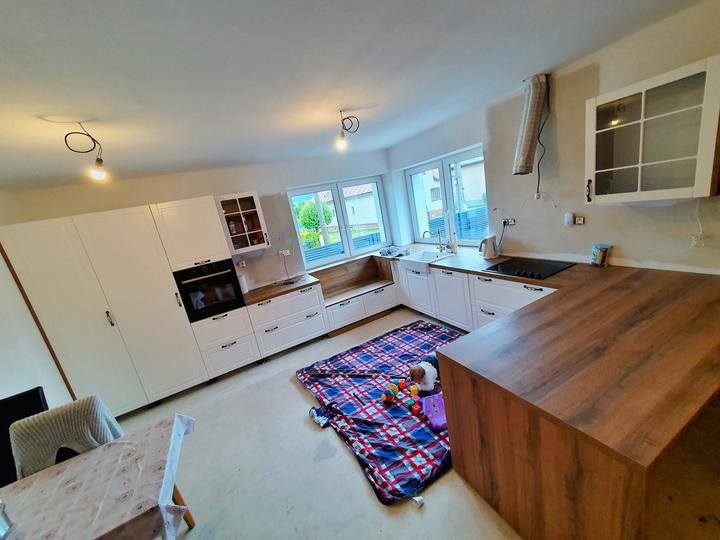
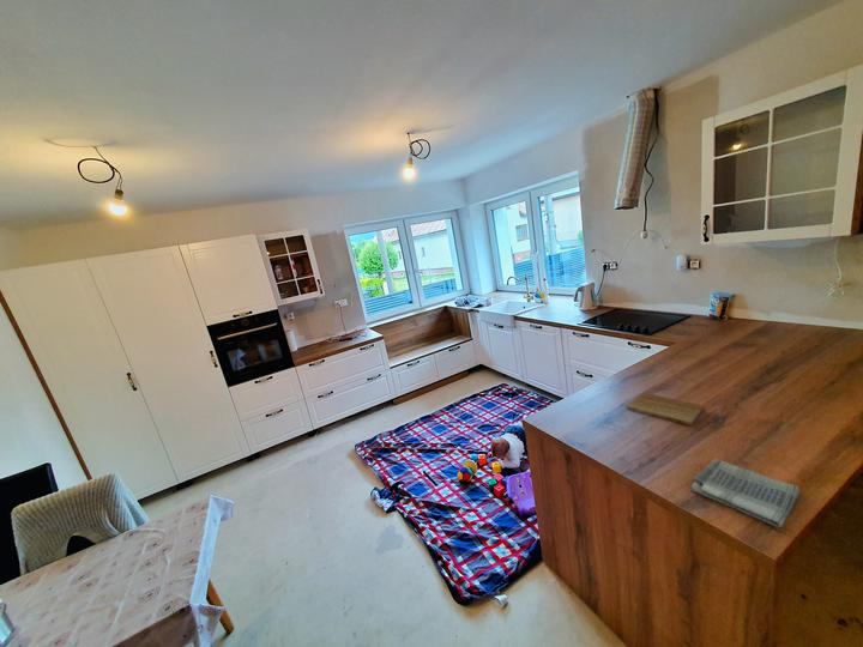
+ dish towel (742, 486)
+ cutting board (664, 407)
